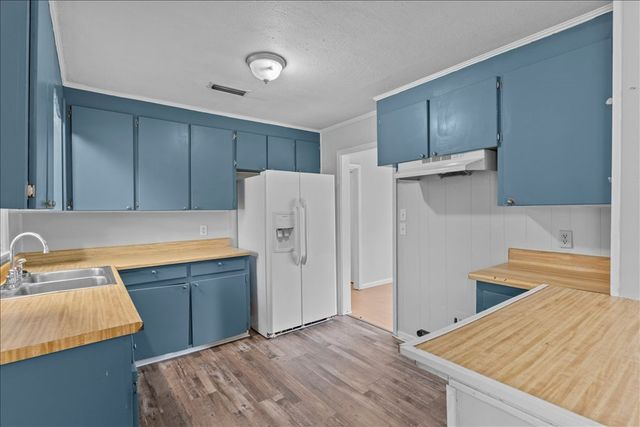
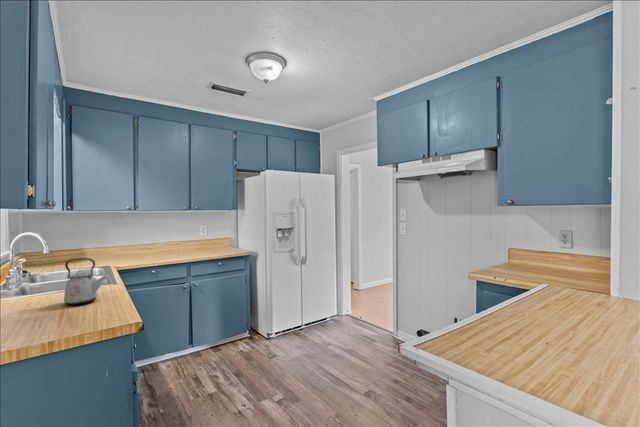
+ kettle (86, 280)
